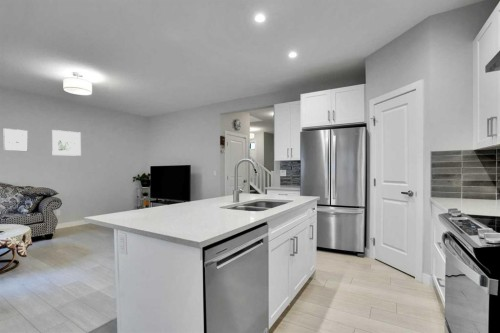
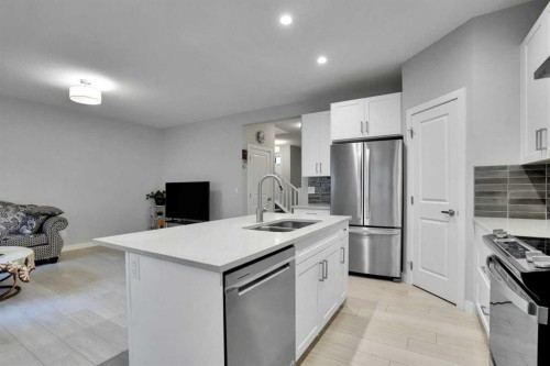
- wall art (16, 140)
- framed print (67, 143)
